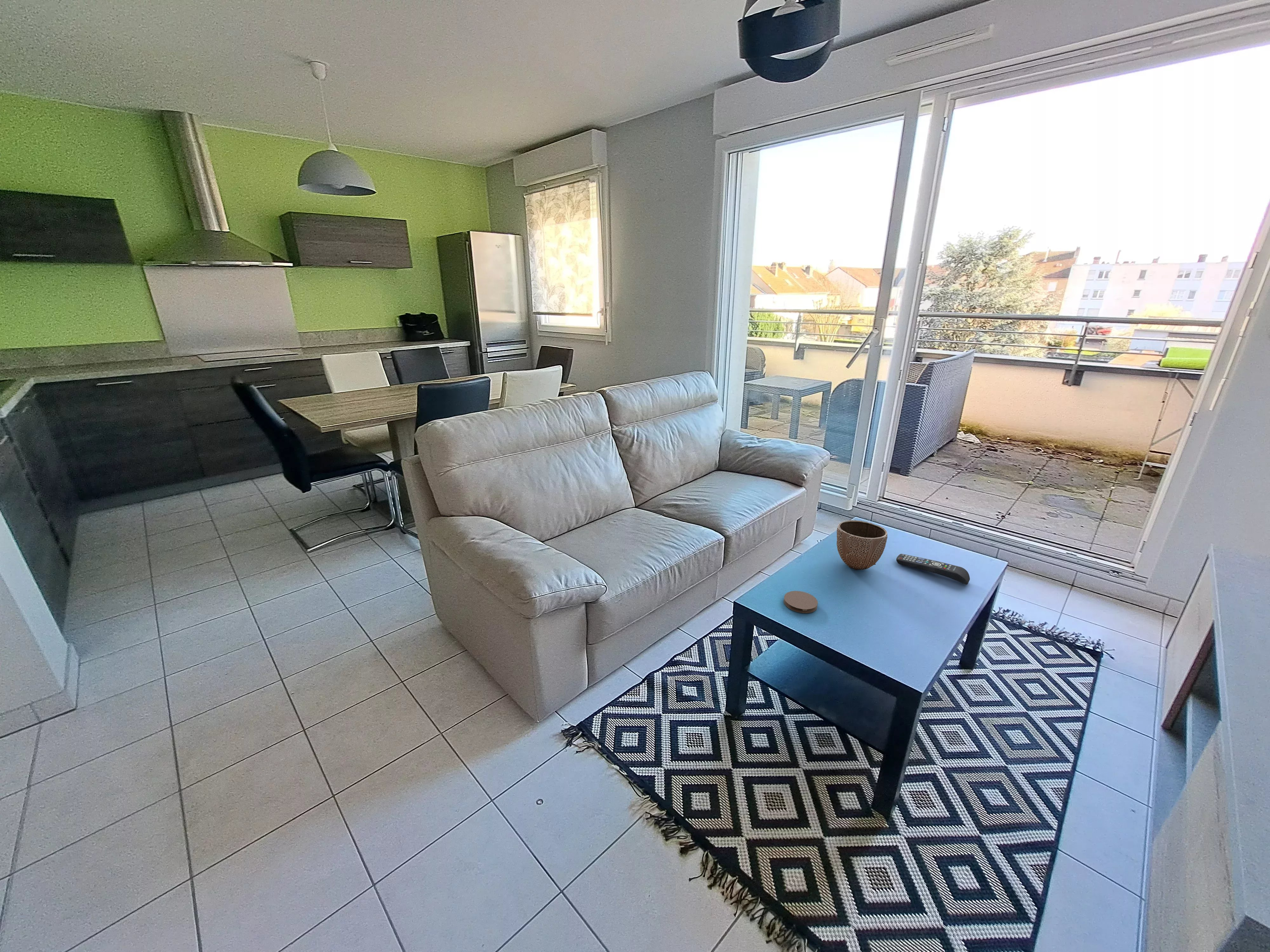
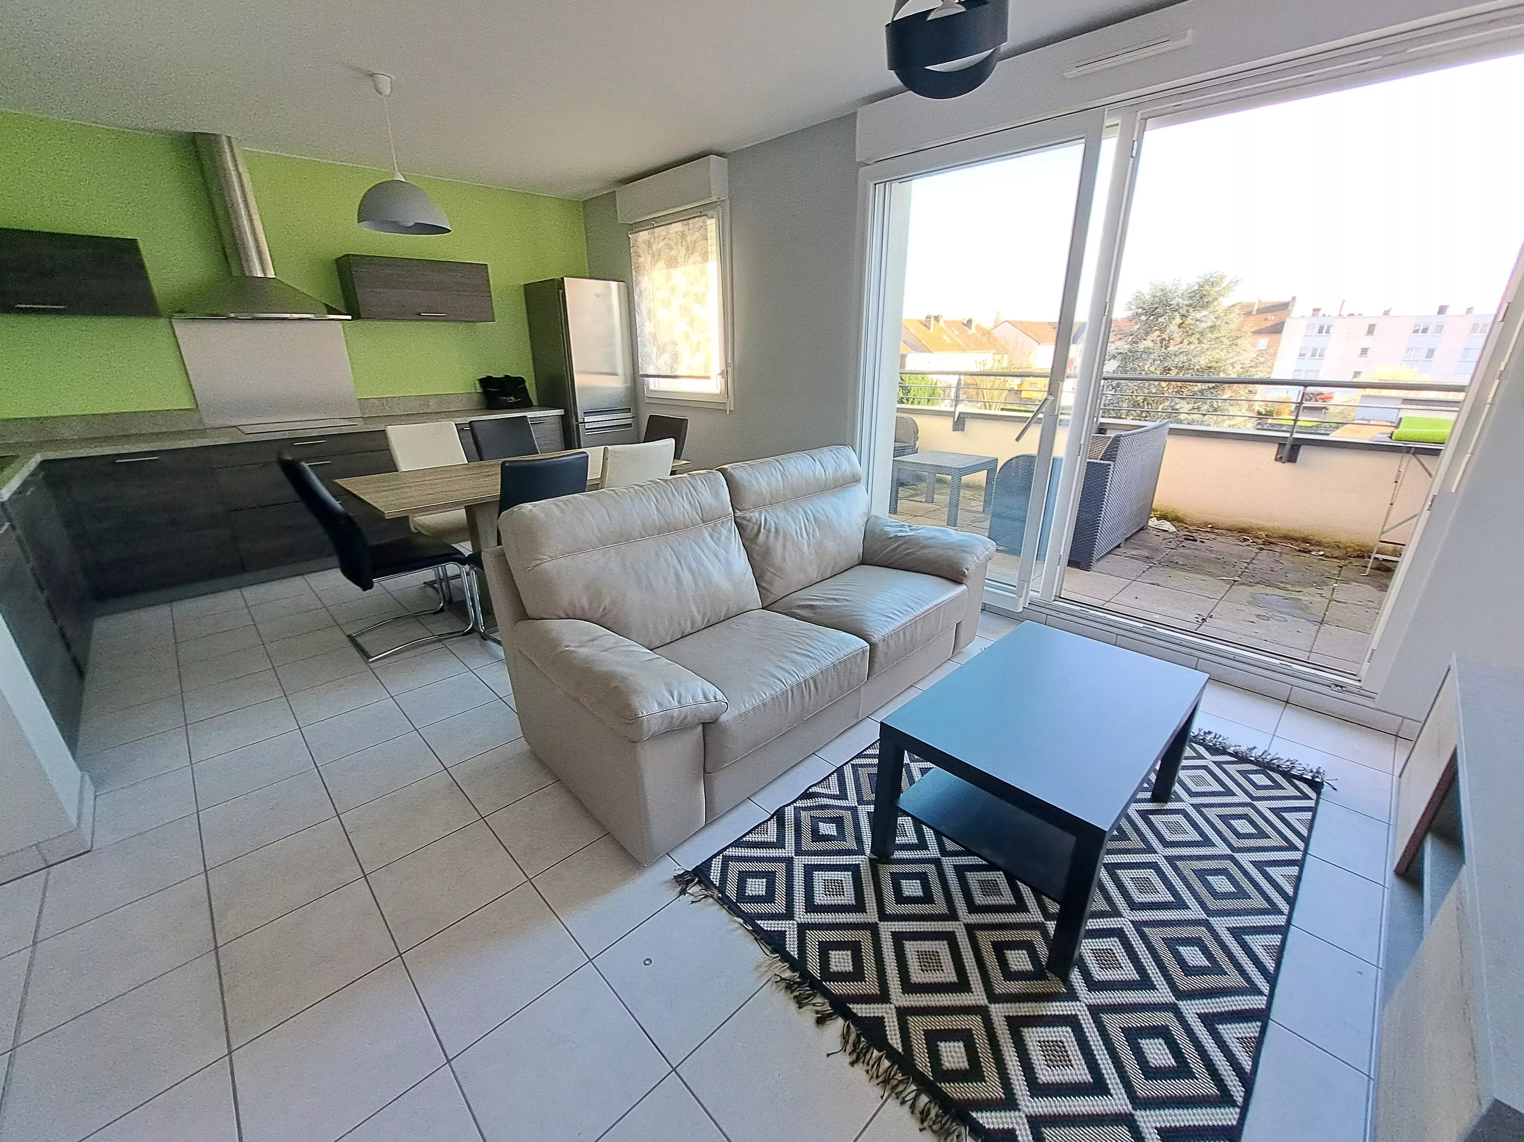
- coaster (800, 602)
- decorative bowl (859, 547)
- remote control (932, 567)
